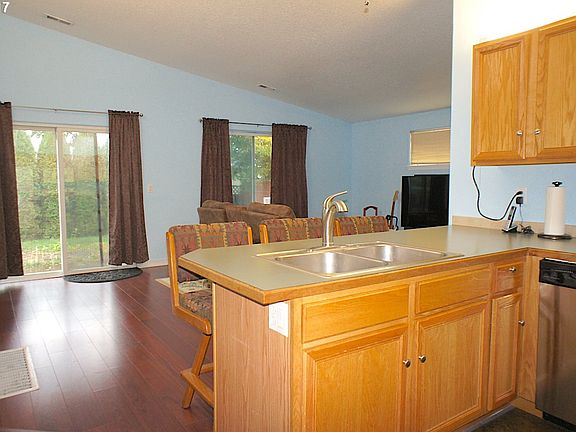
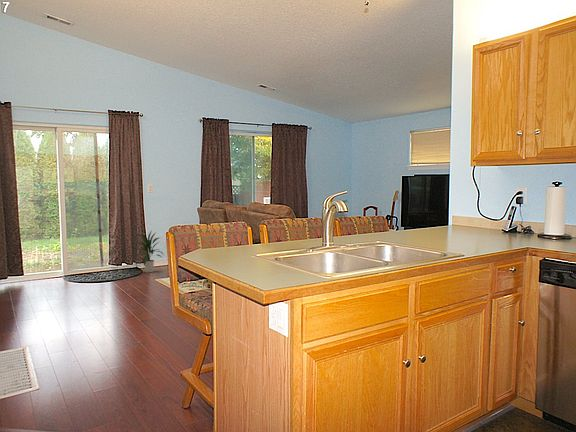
+ indoor plant (147, 251)
